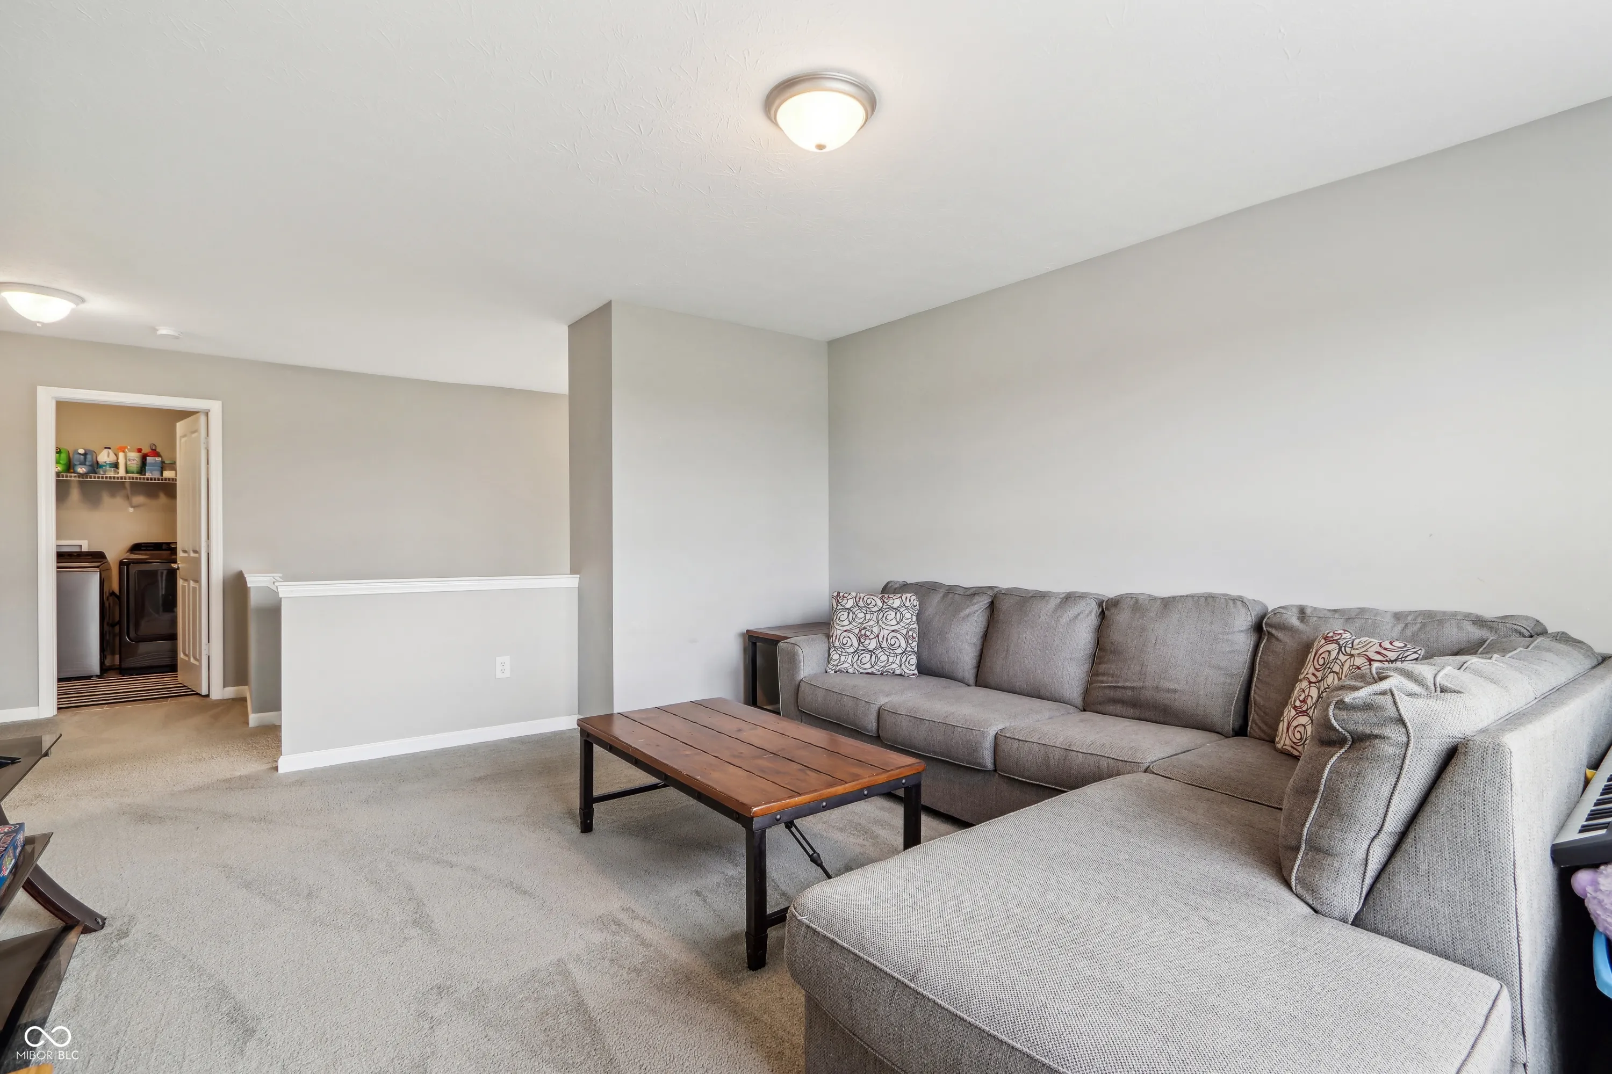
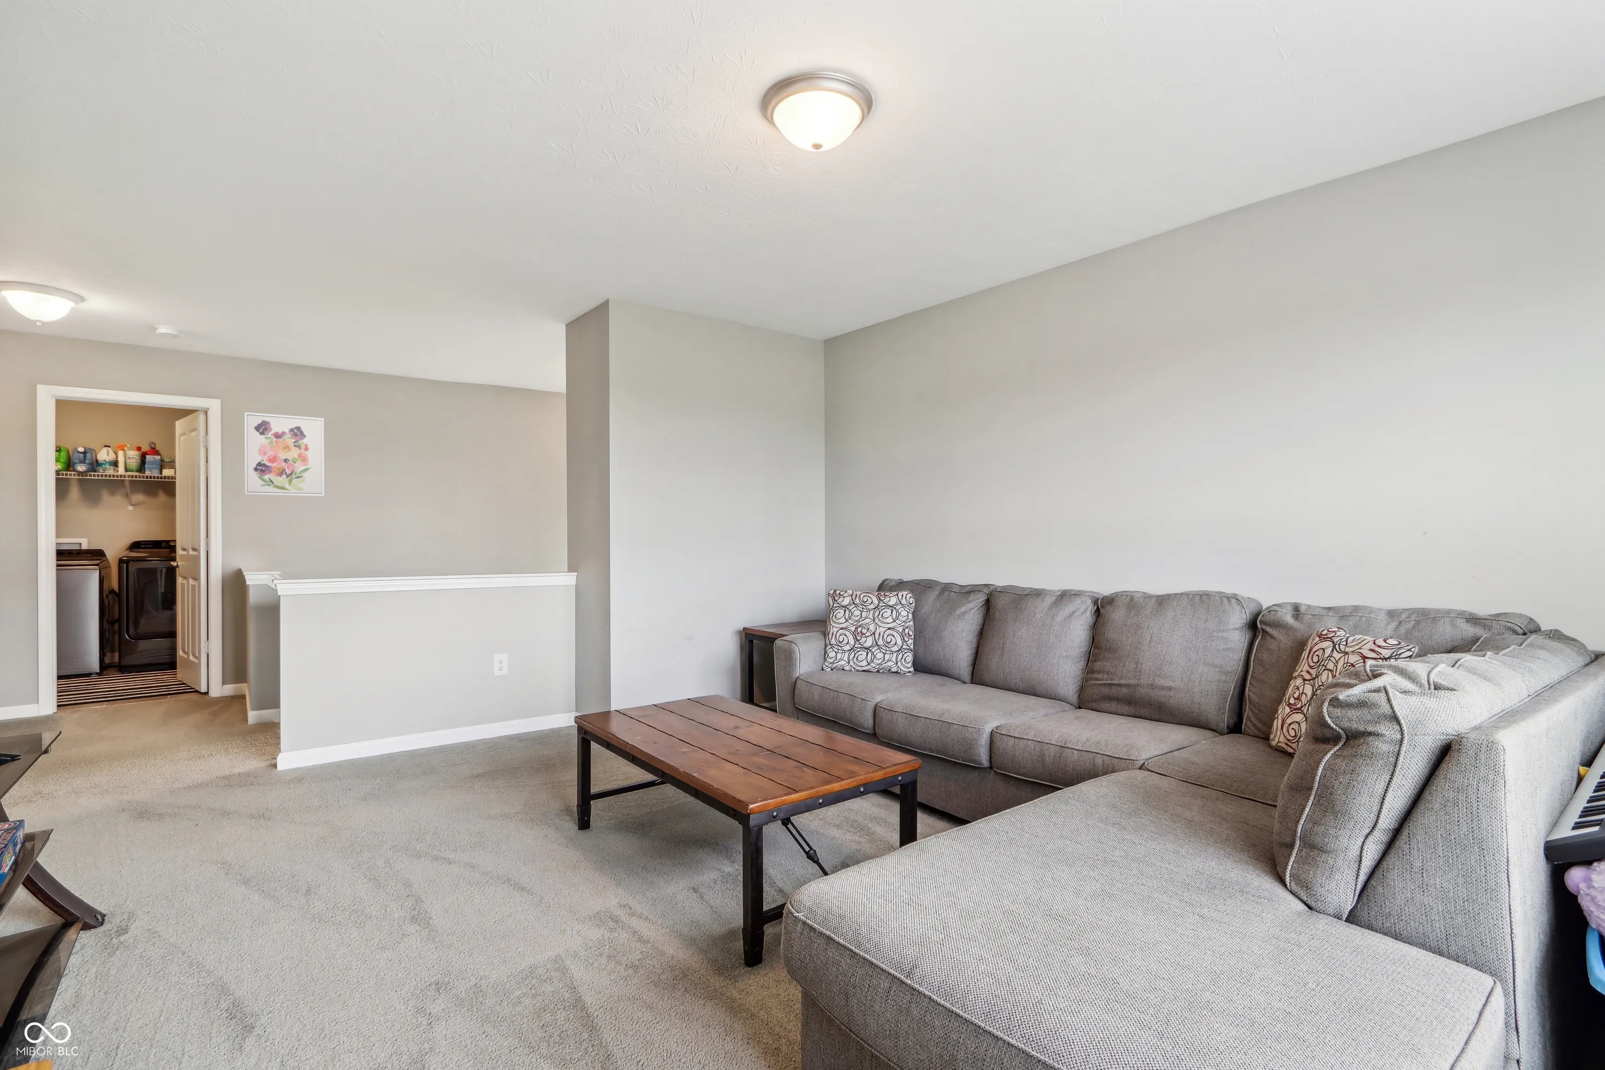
+ wall art (285, 455)
